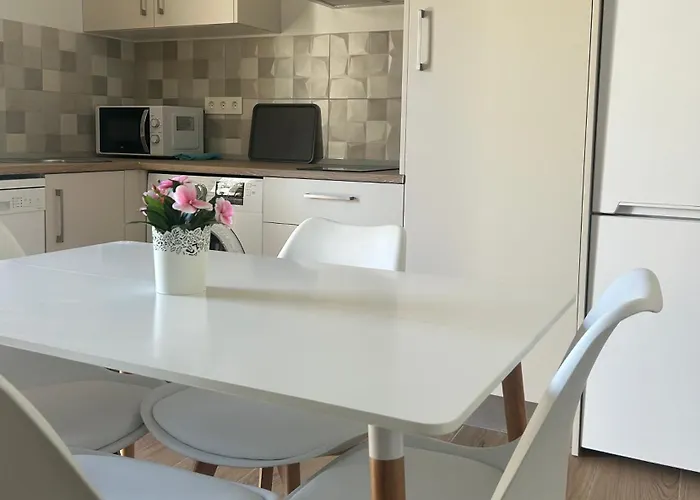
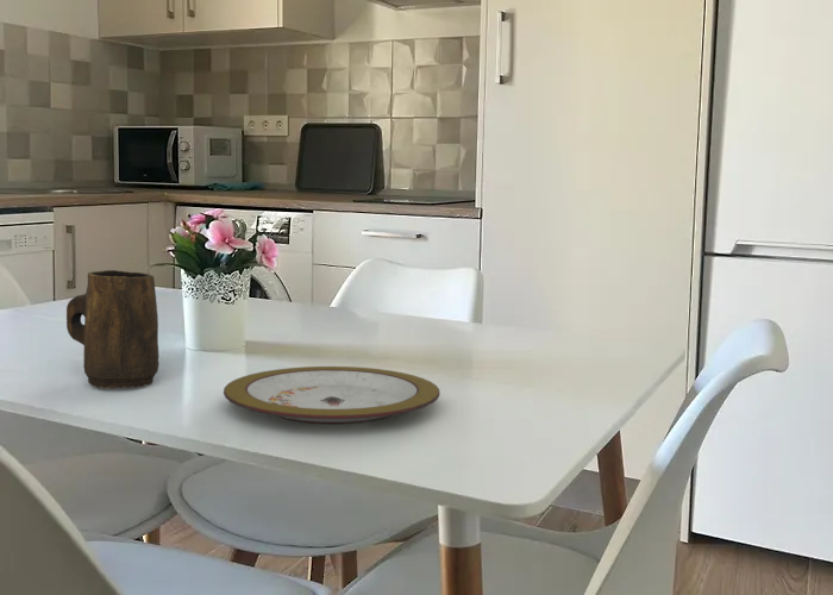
+ plate (332, 396)
+ mug (115, 327)
